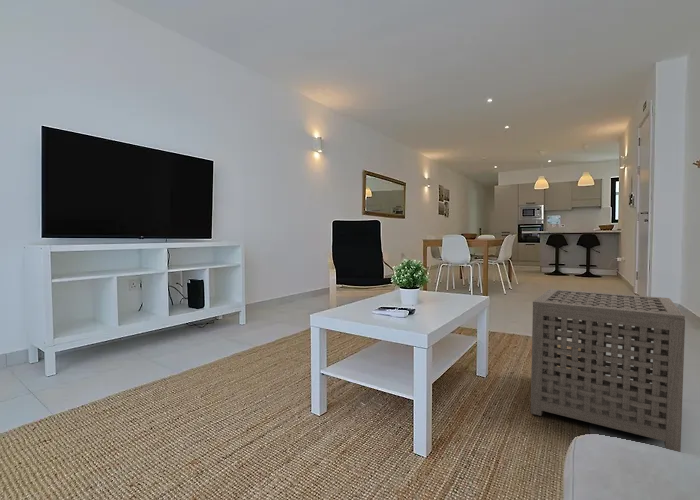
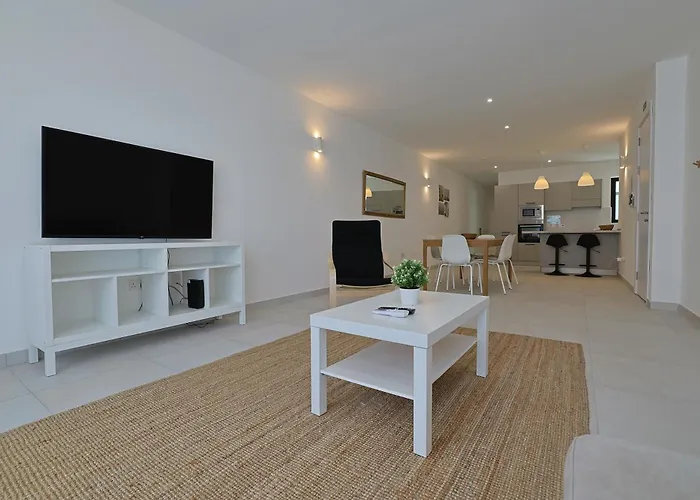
- side table (601, 354)
